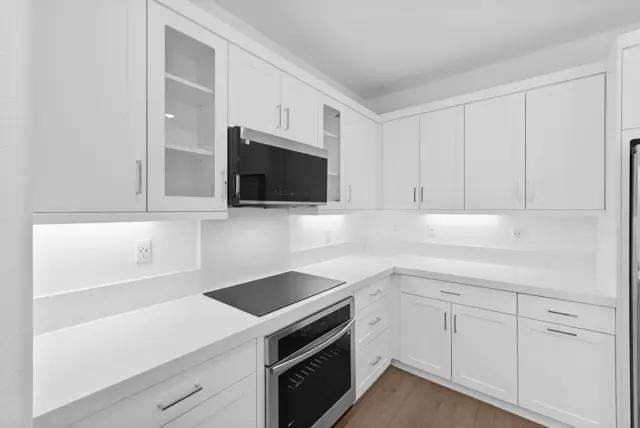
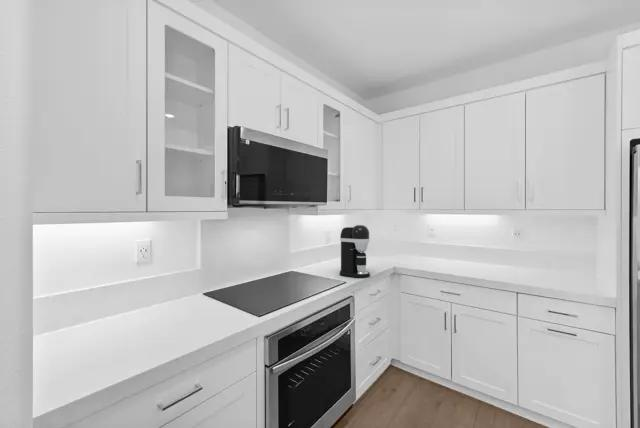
+ coffee maker (354, 249)
